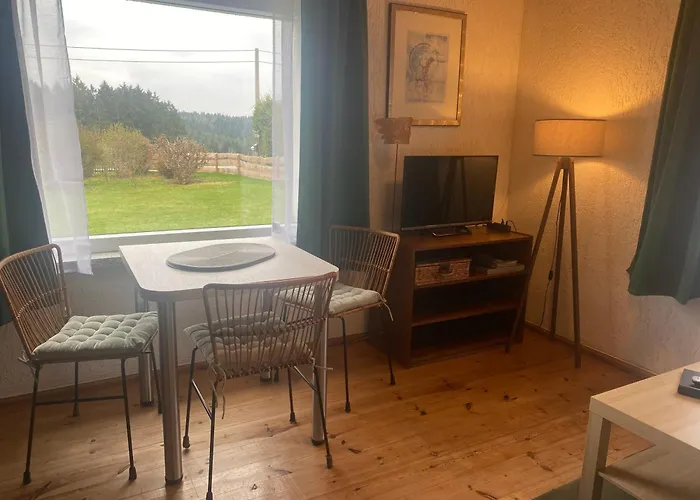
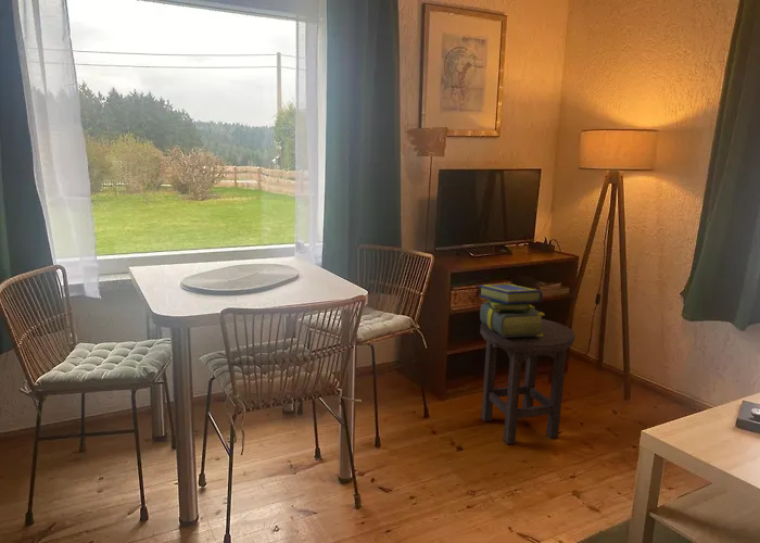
+ stool (524, 379)
+ stack of books (508, 307)
